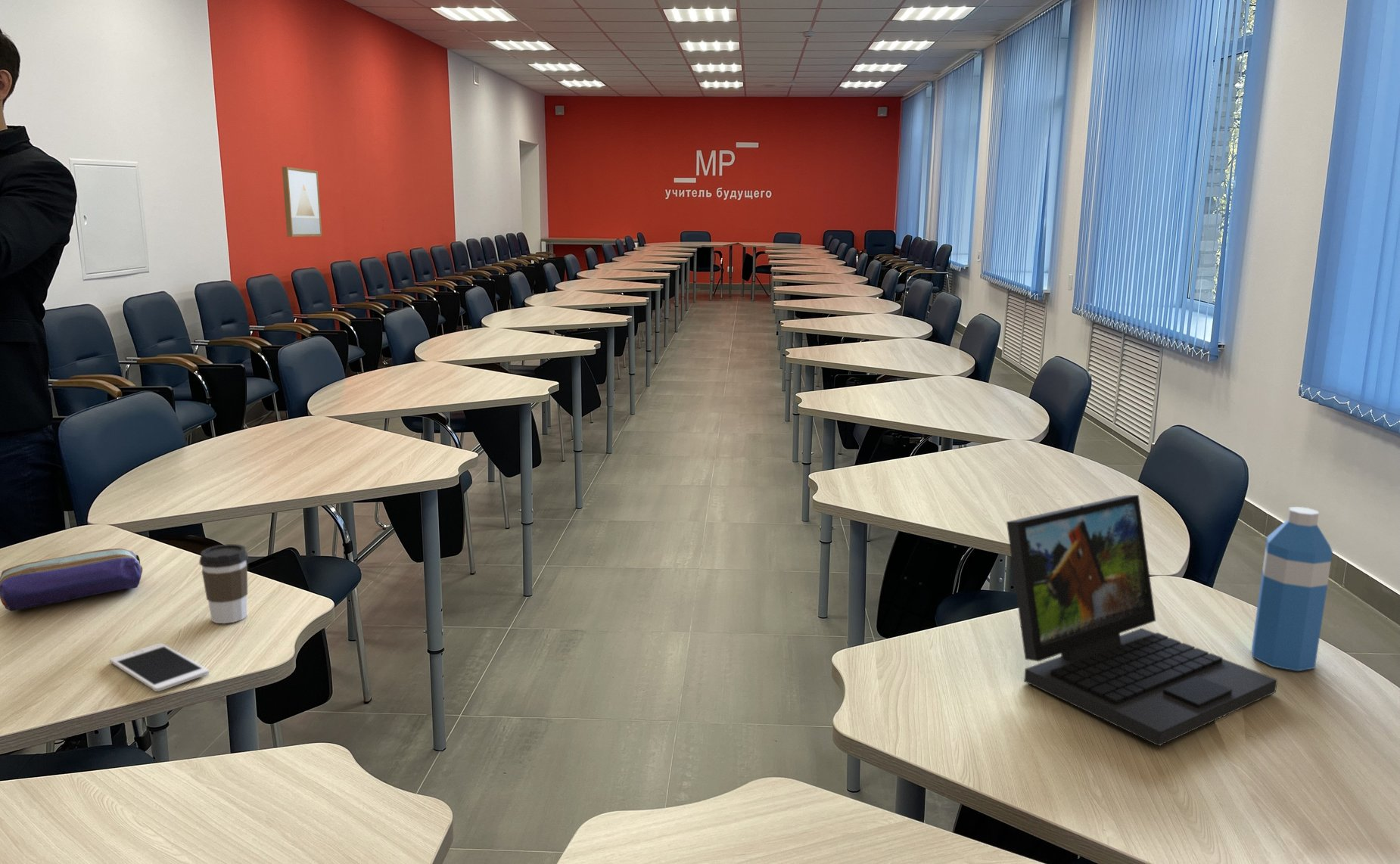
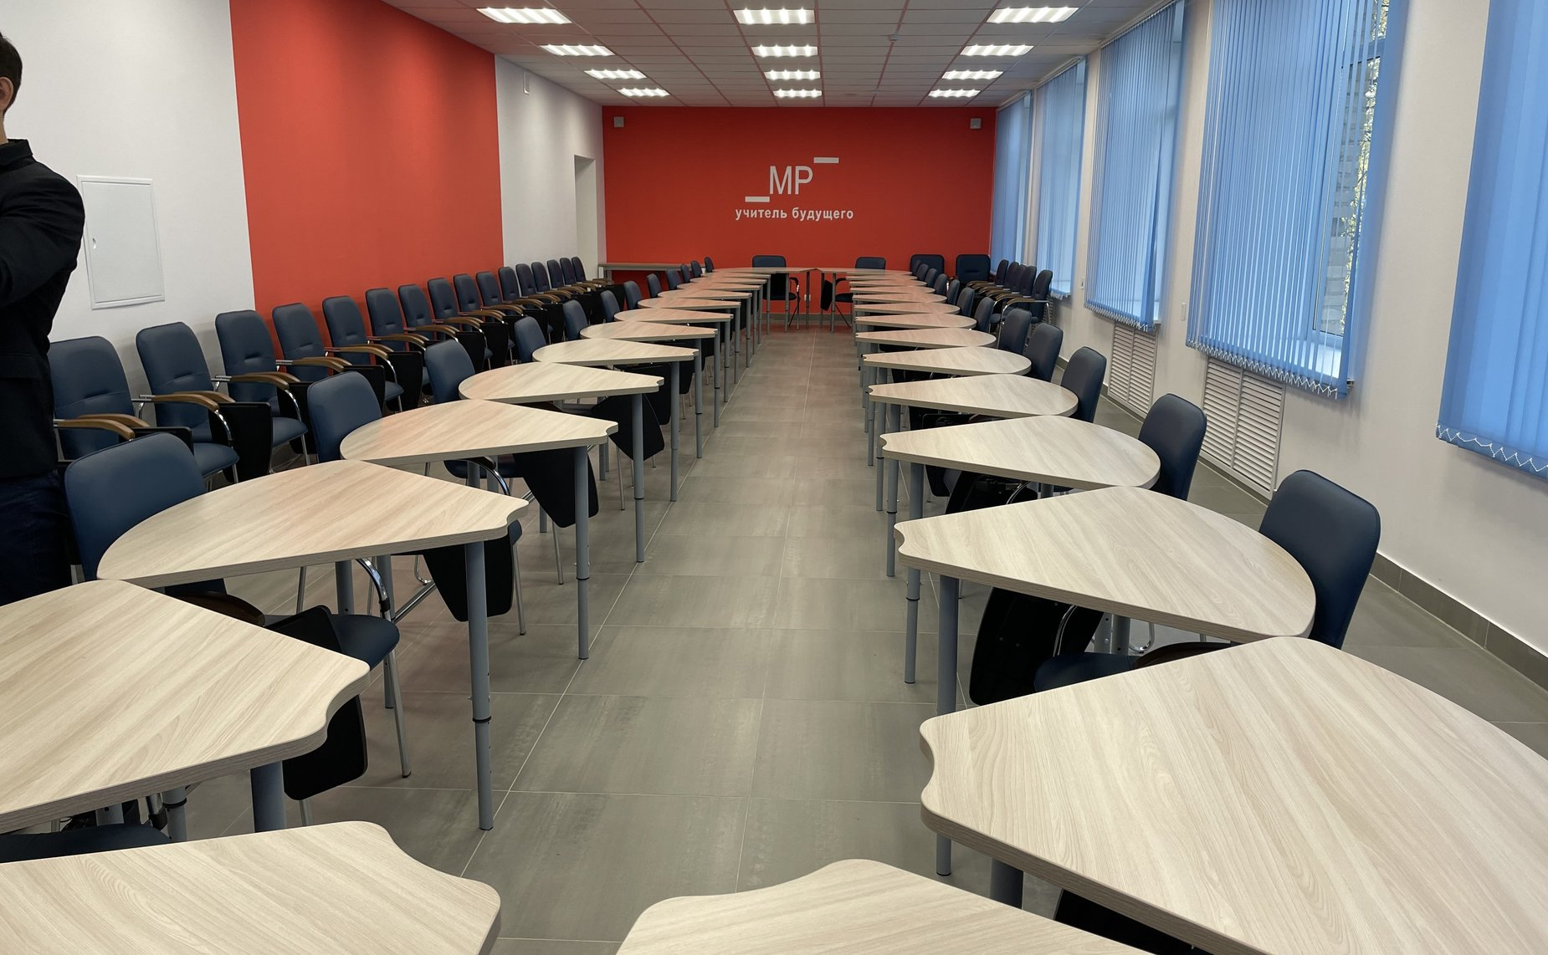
- laptop (1140, 603)
- coffee cup (226, 583)
- cell phone (158, 666)
- pencil case (73, 577)
- wall art (303, 203)
- water bottle (1293, 586)
